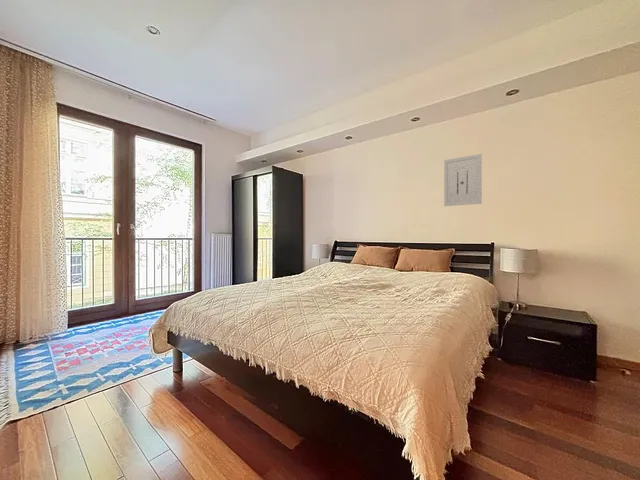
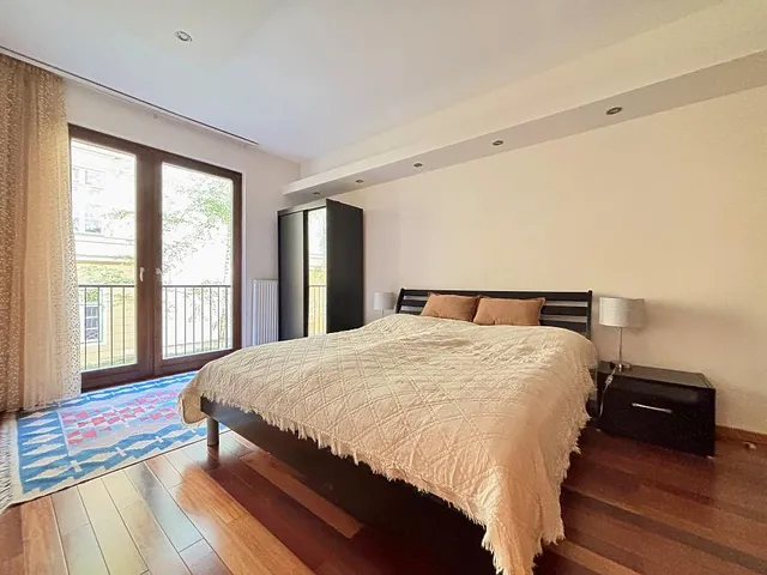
- wall art (462, 181)
